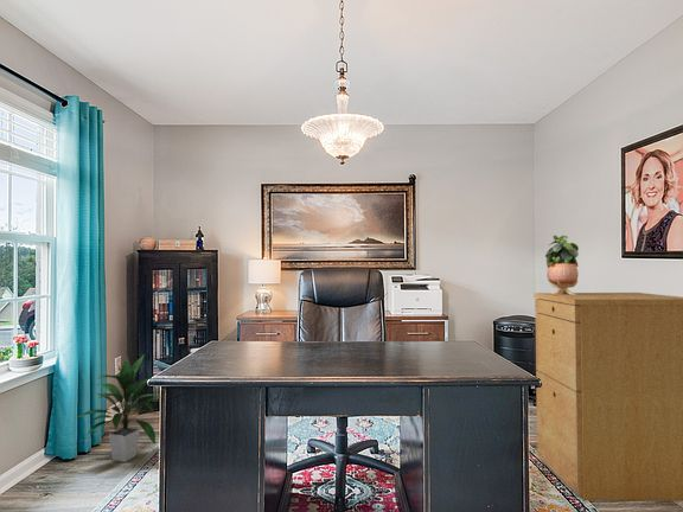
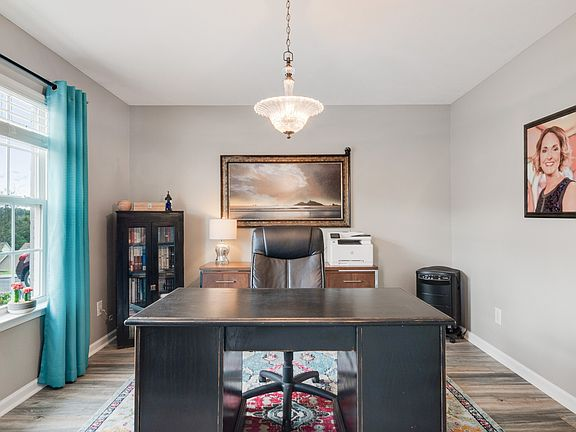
- filing cabinet (609, 385)
- potted plant (562, 263)
- indoor plant (125, 409)
